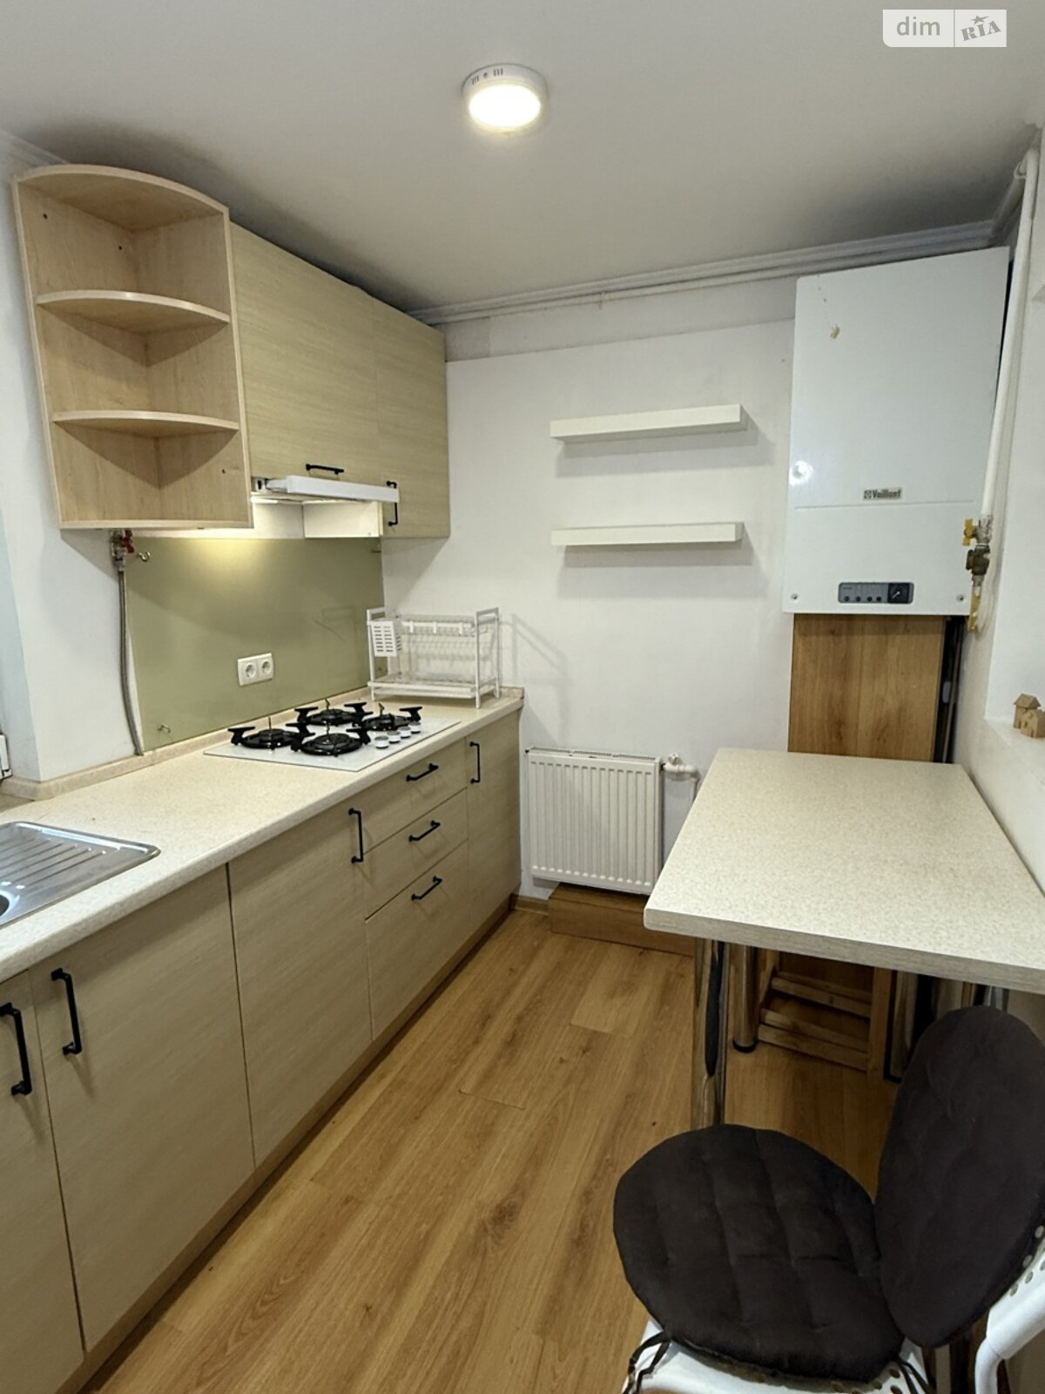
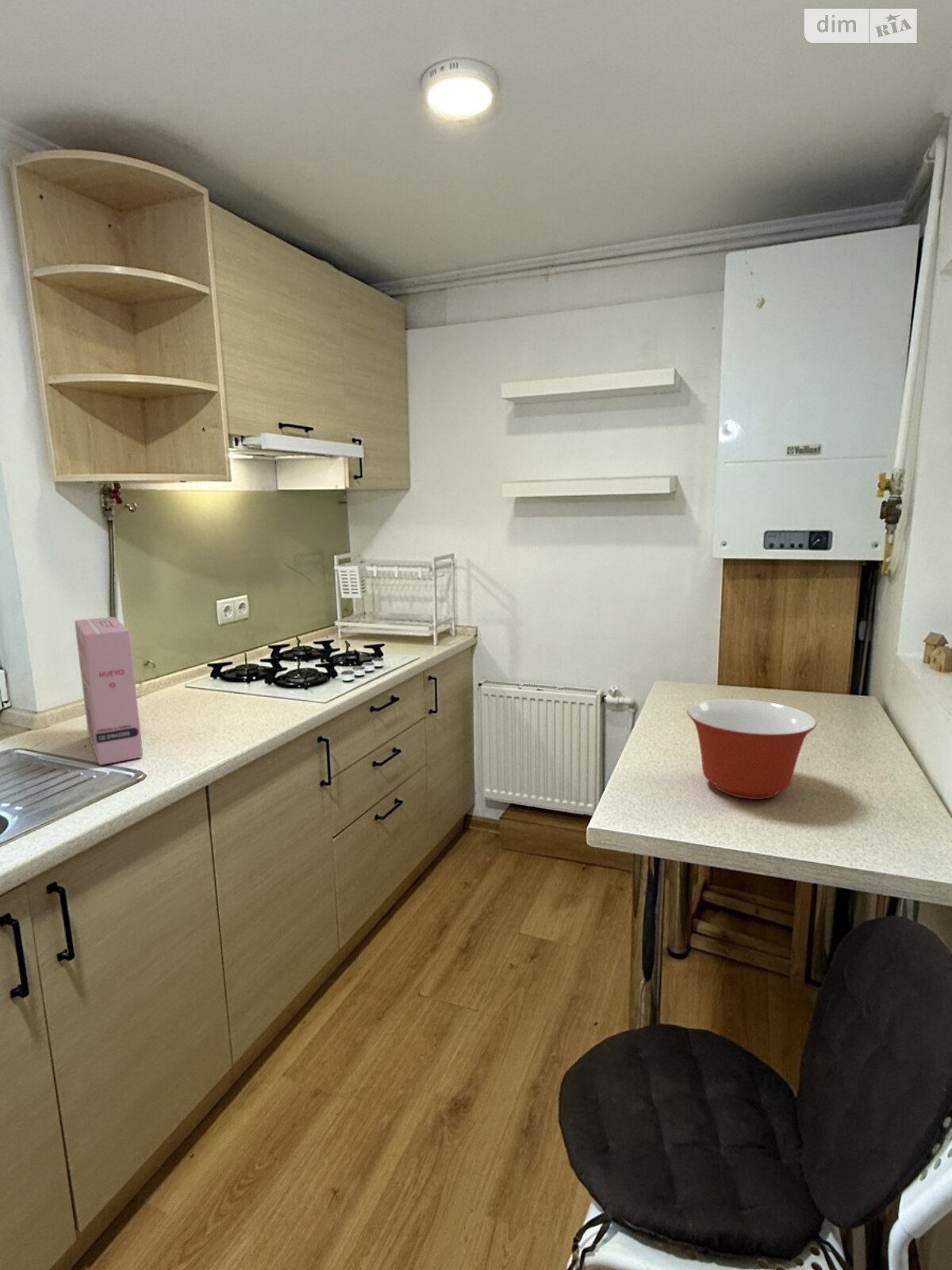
+ cereal box (107, 686)
+ mixing bowl (747, 751)
